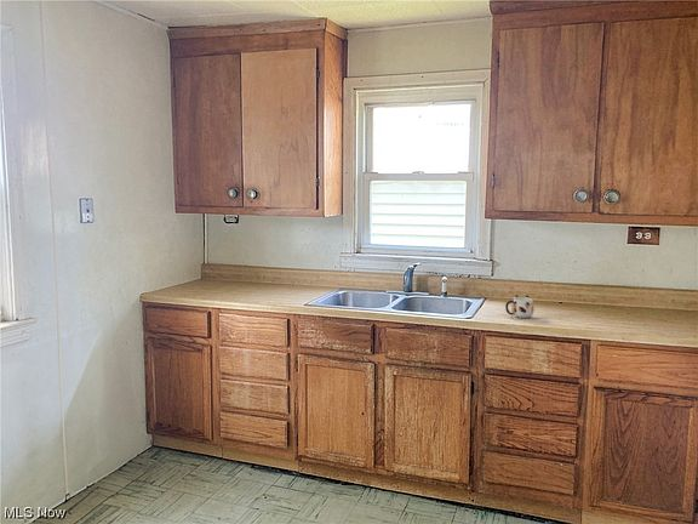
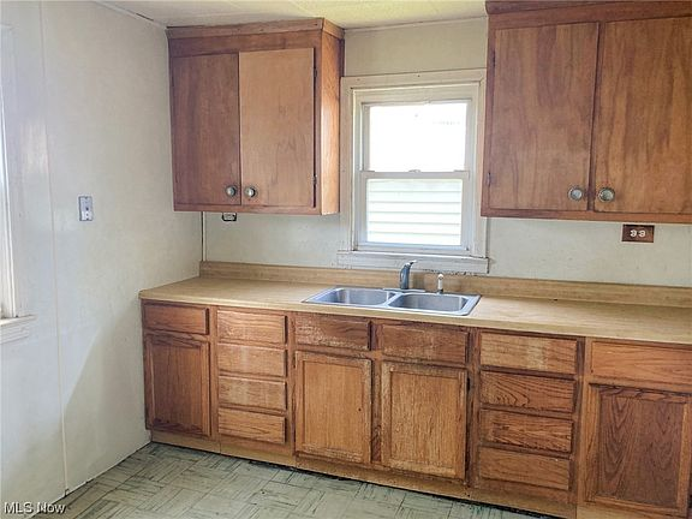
- mug (519, 306)
